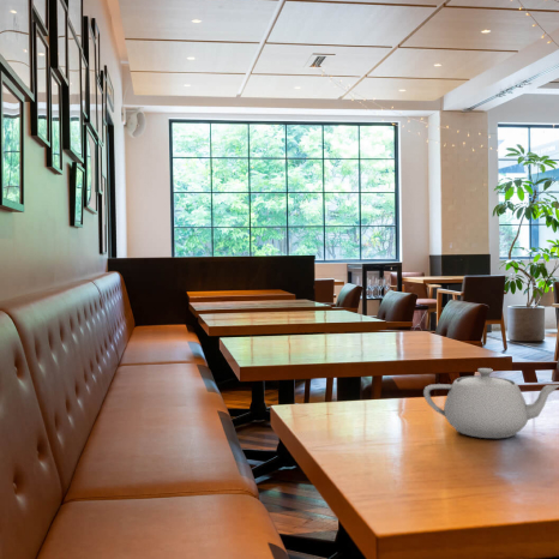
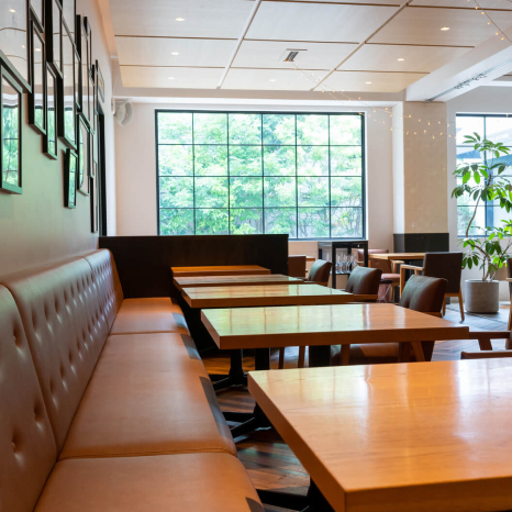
- teapot (489, 399)
